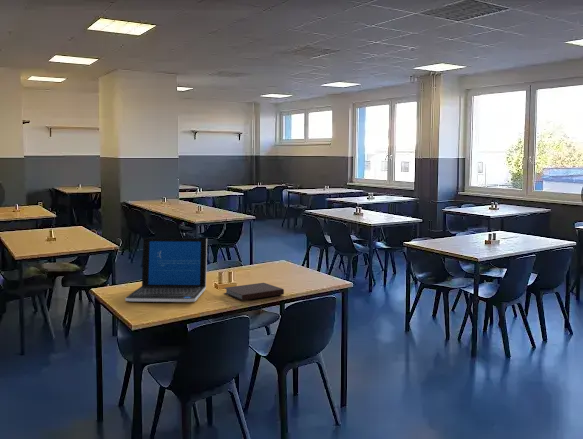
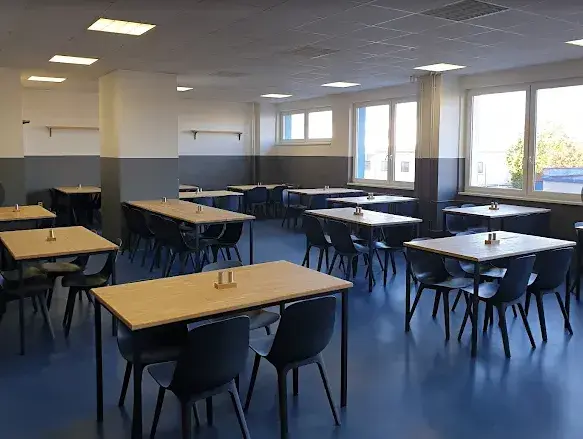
- notebook (253, 291)
- laptop (168, 268)
